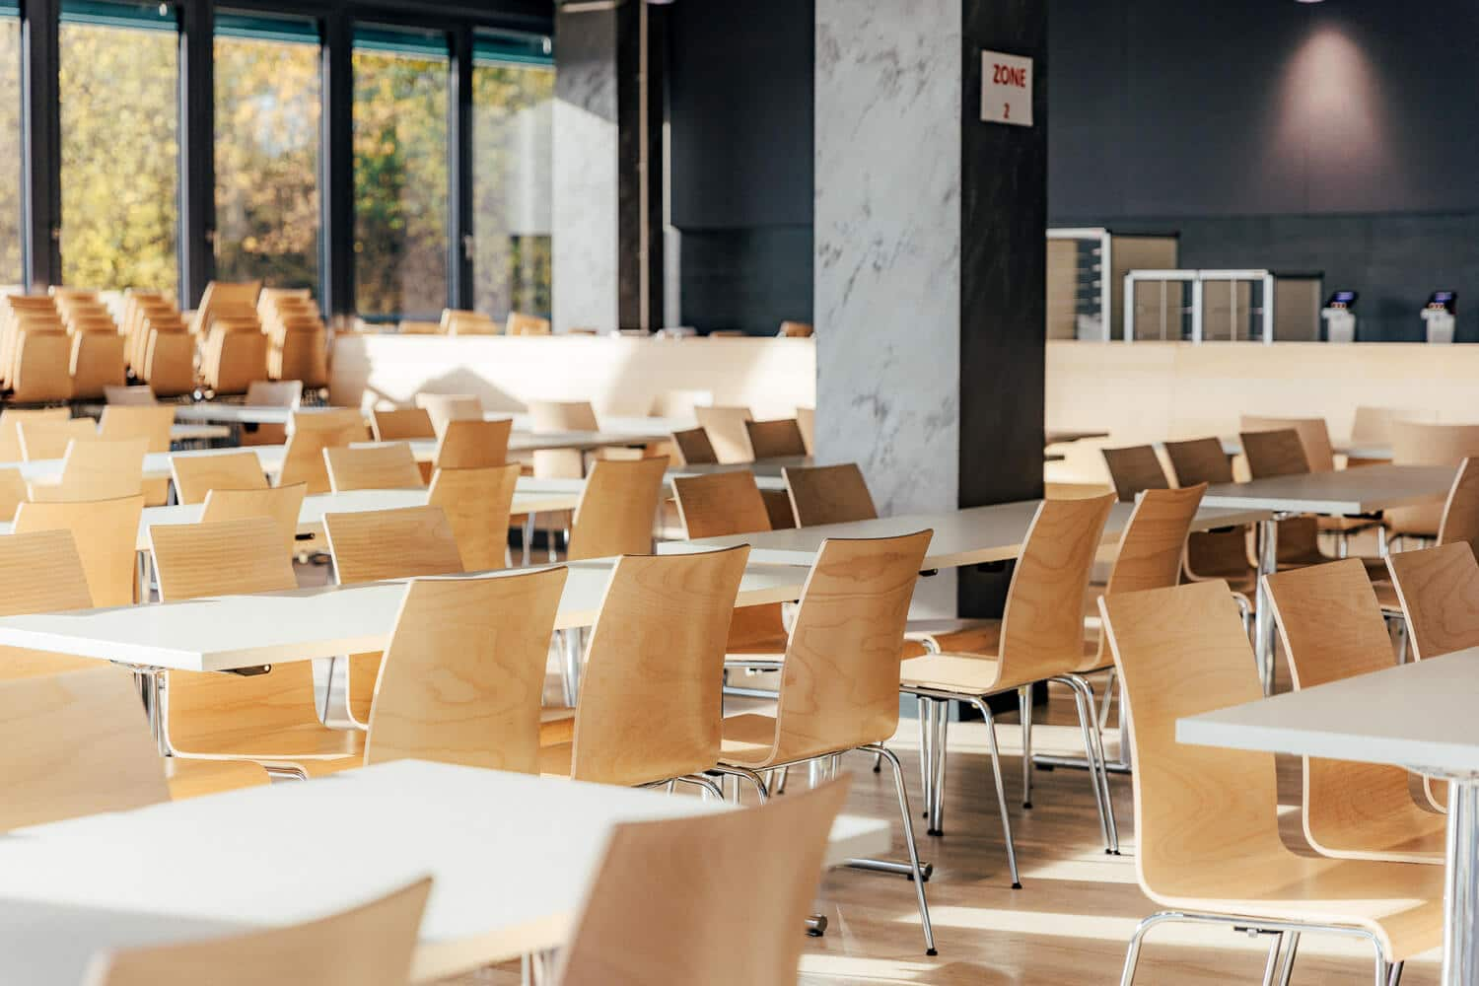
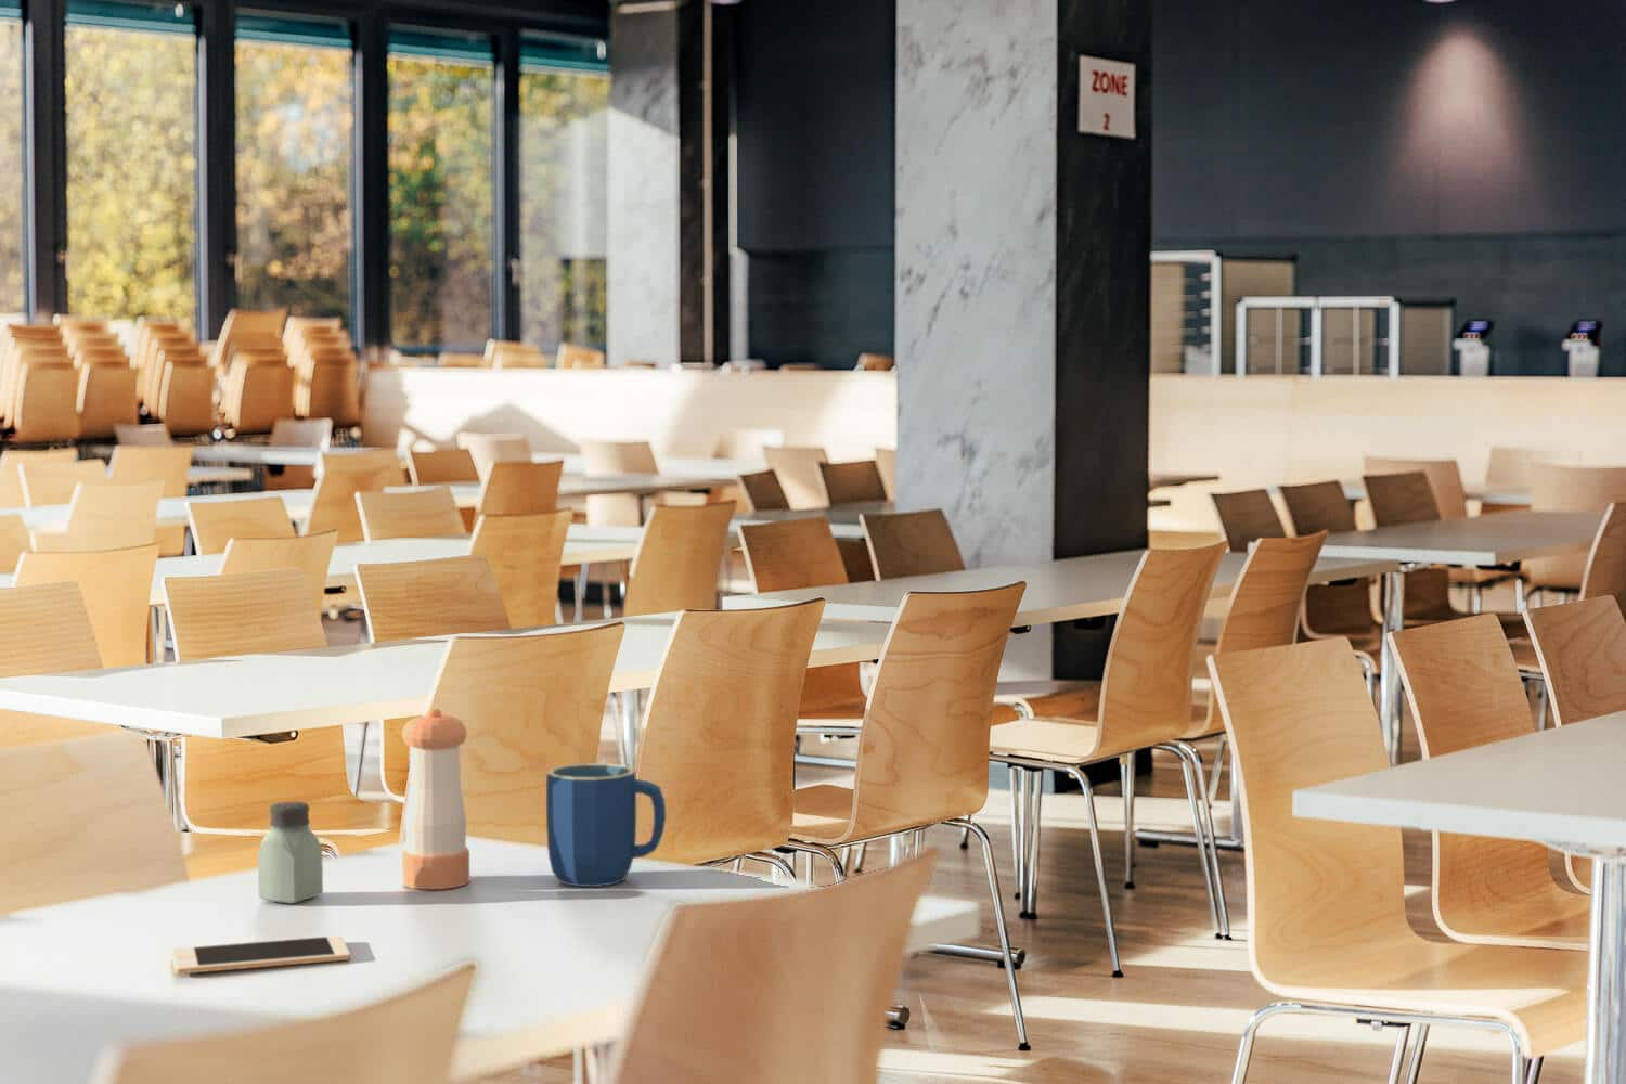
+ cell phone (260, 953)
+ saltshaker (289, 851)
+ mug (601, 824)
+ pepper shaker (434, 795)
